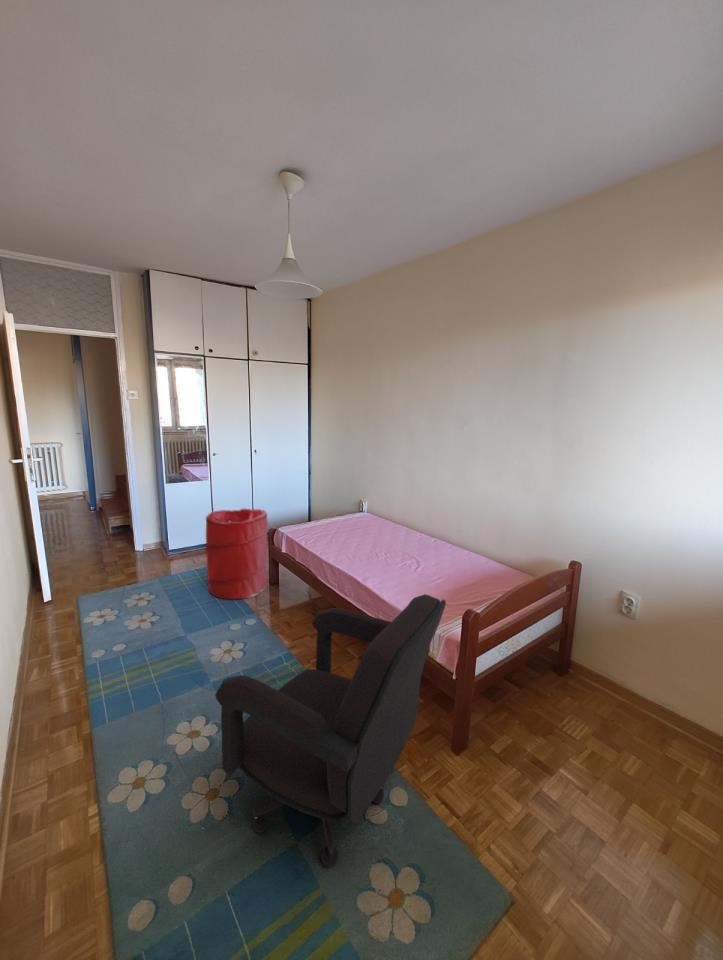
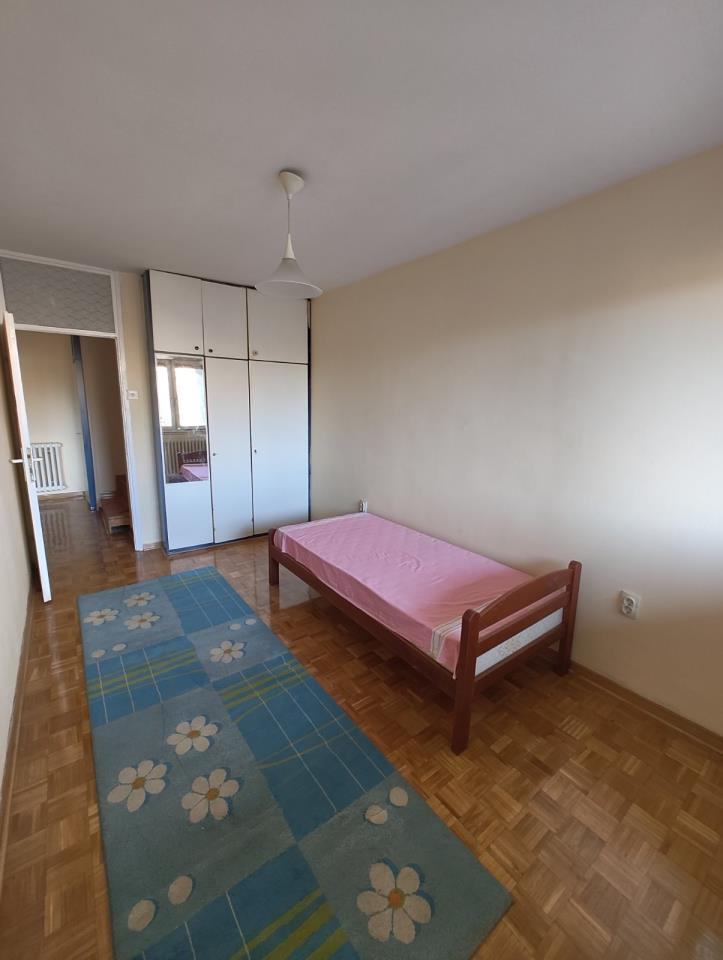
- laundry hamper (237, 549)
- office chair (331, 705)
